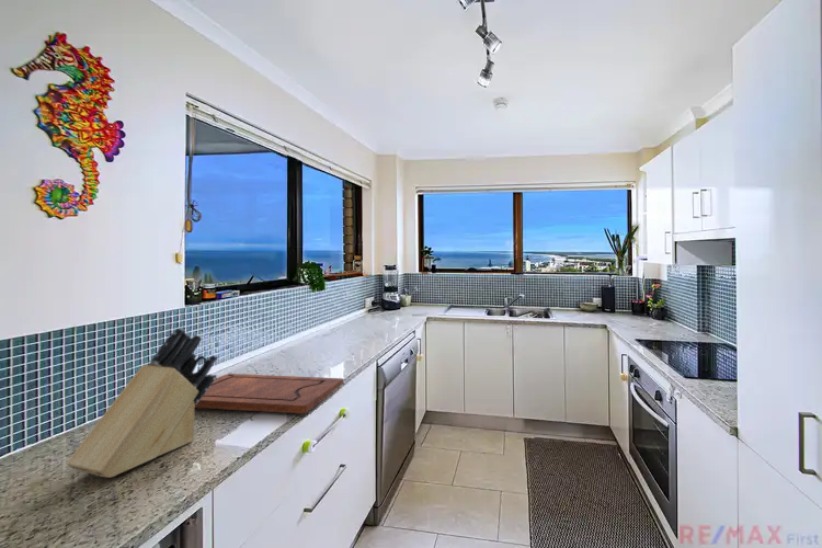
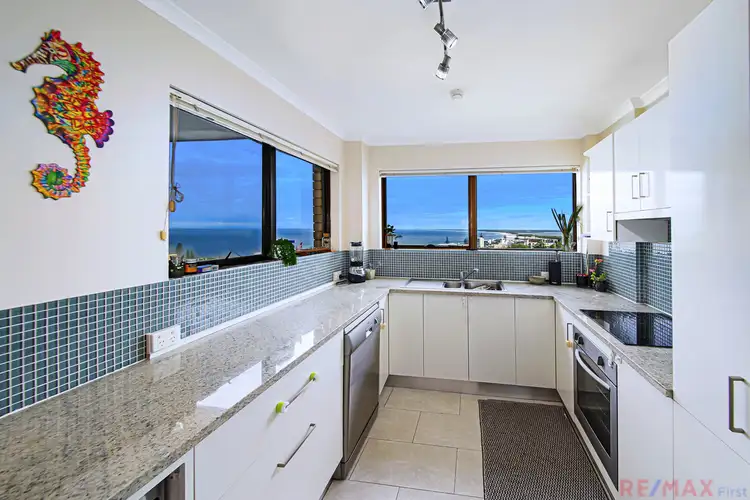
- cutting board (261, 390)
- knife block (153, 391)
